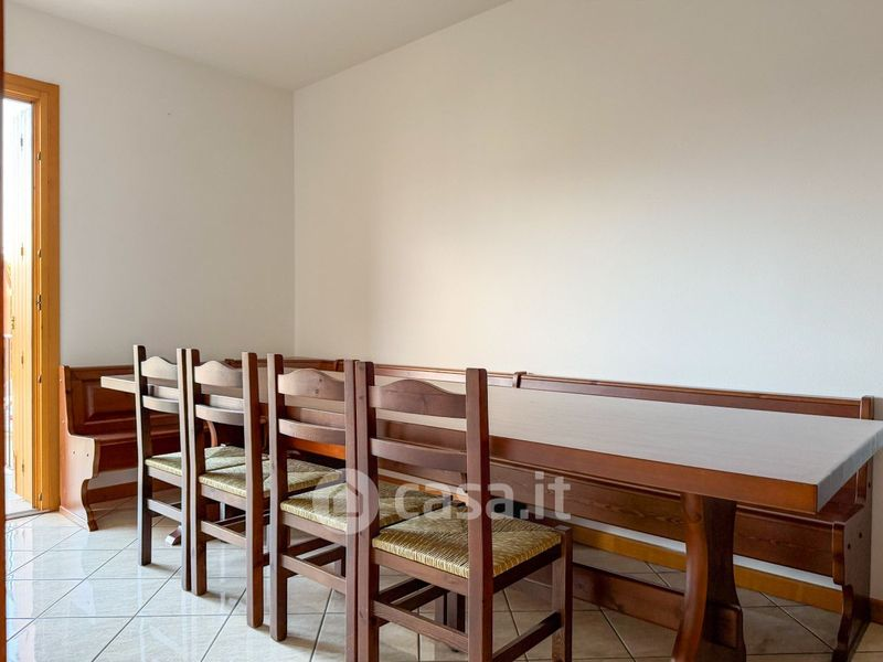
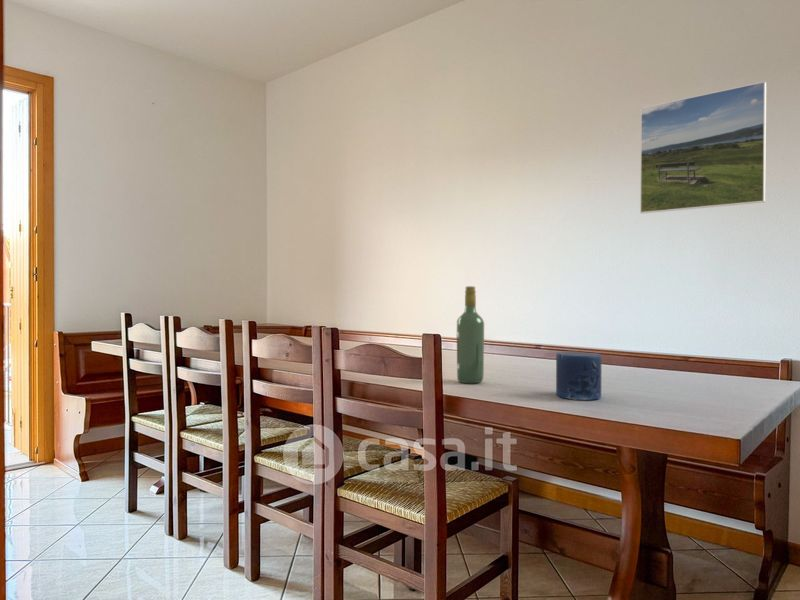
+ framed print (699, 152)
+ wine bottle (470, 334)
+ candle (578, 374)
